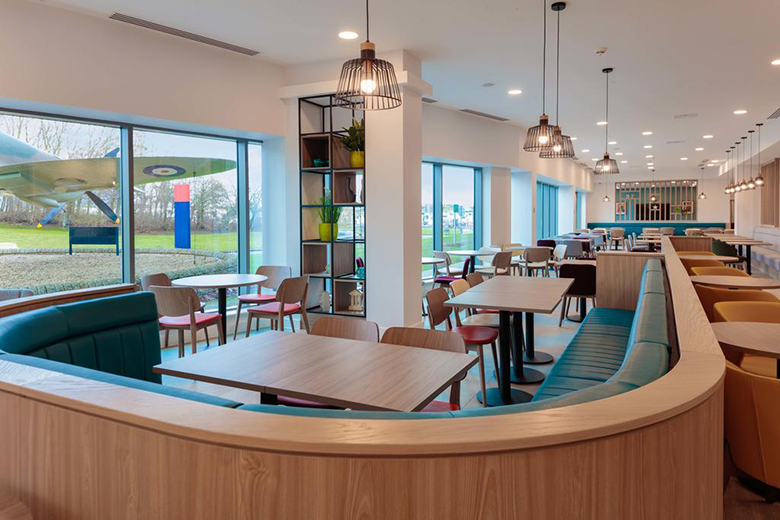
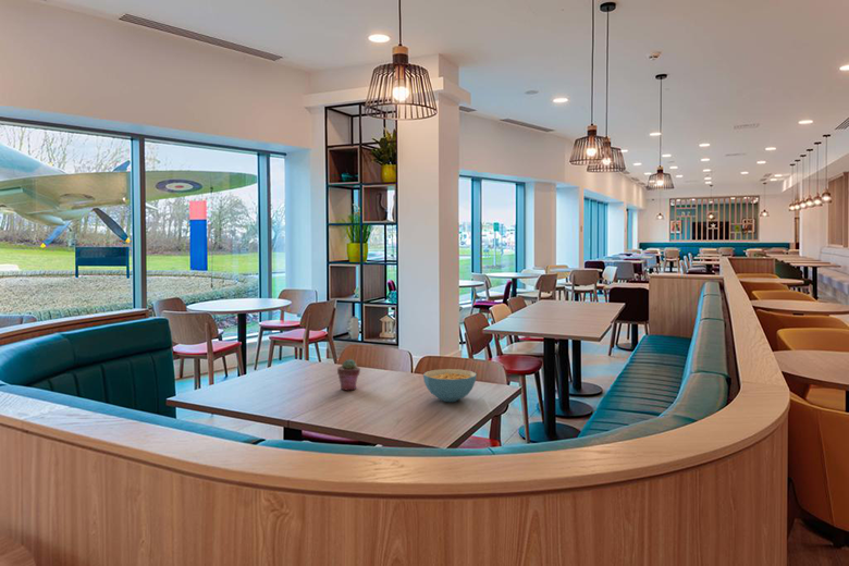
+ potted succulent (348, 373)
+ cereal bowl (450, 386)
